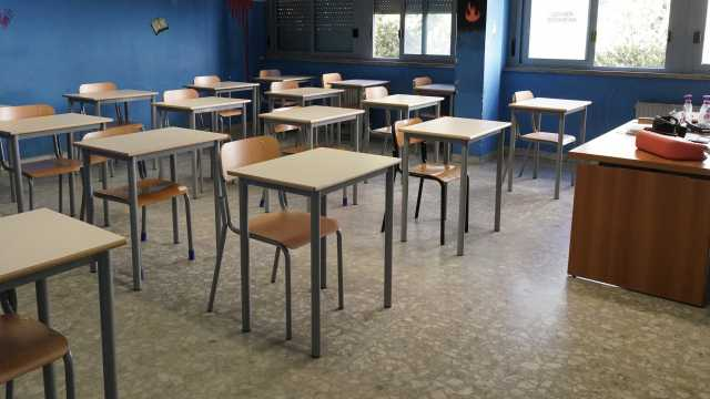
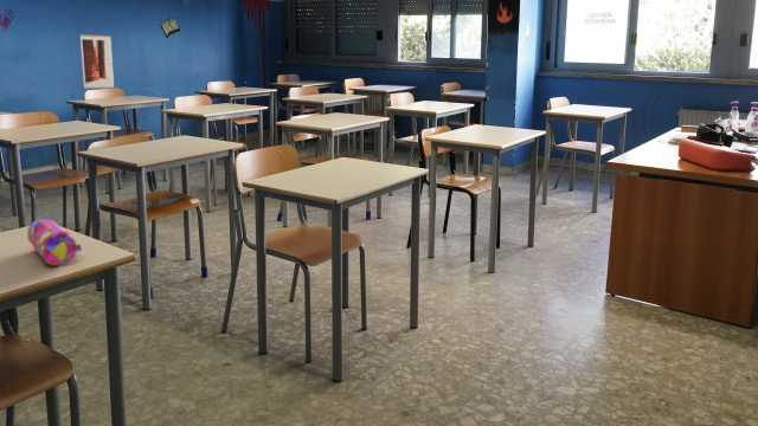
+ pencil case (52, 240)
+ wall art (97, 62)
